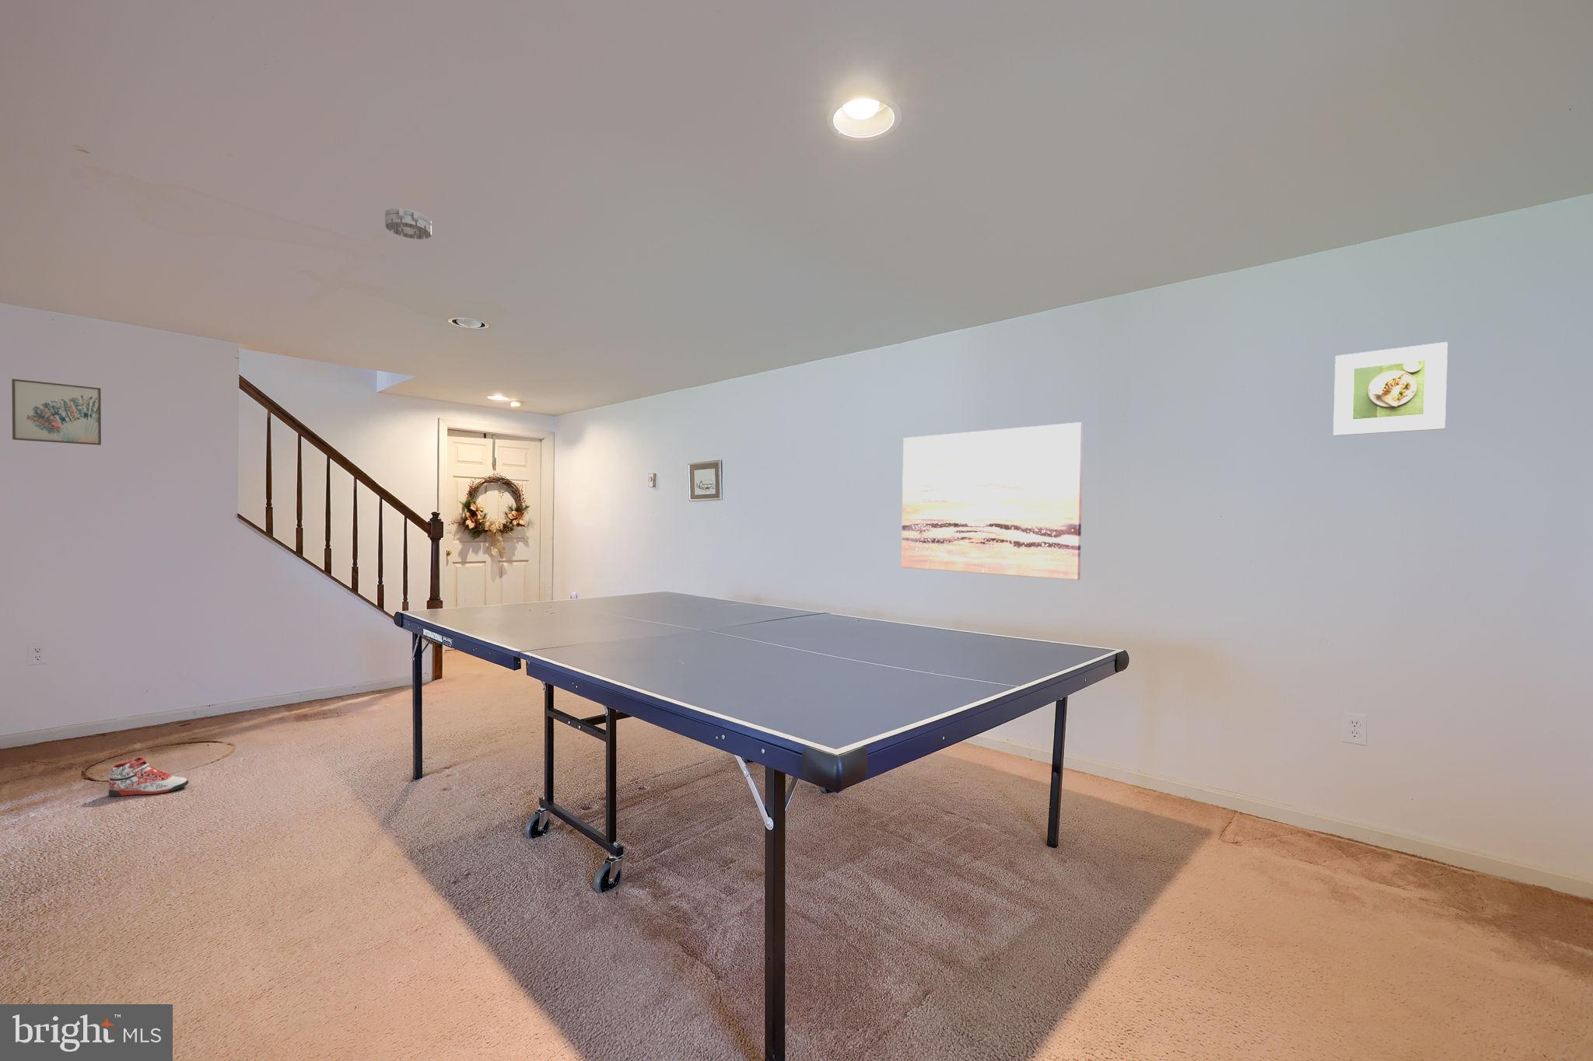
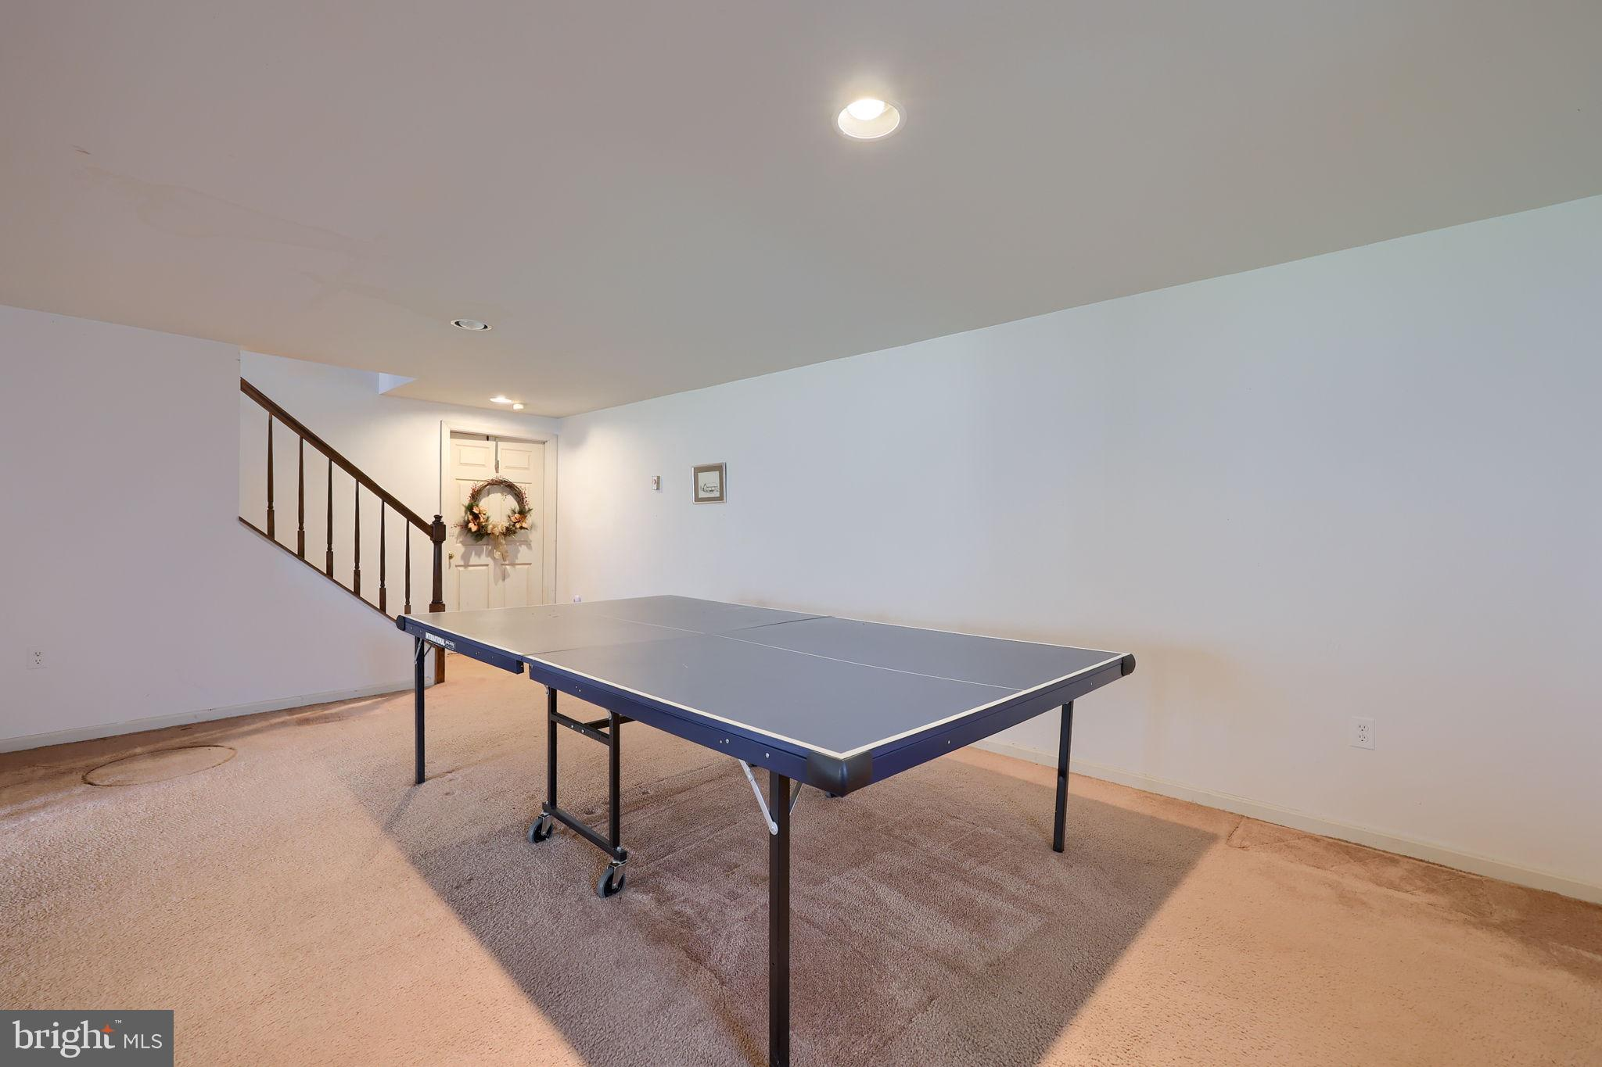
- wall art (983, 502)
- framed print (1388, 391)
- wall art (58, 413)
- smoke detector (409, 223)
- sneaker (148, 774)
